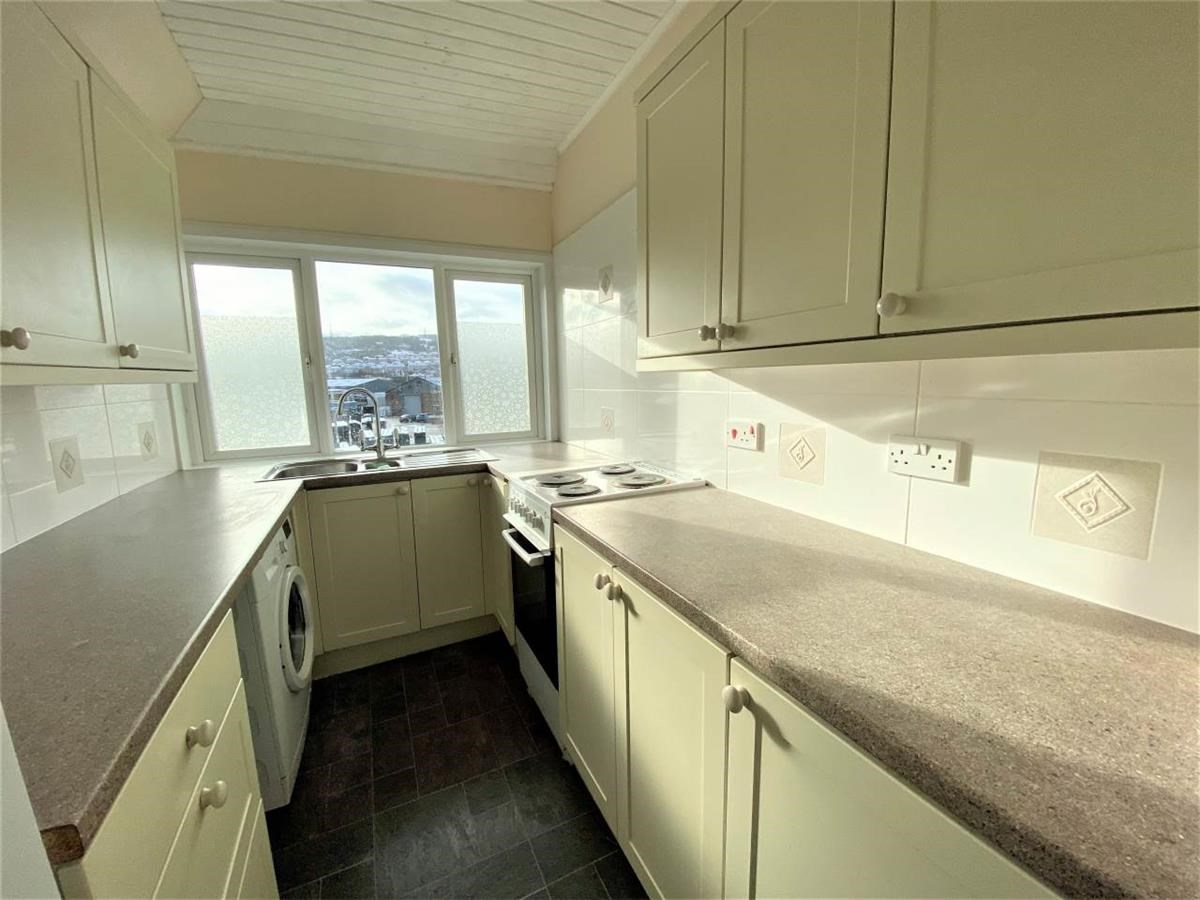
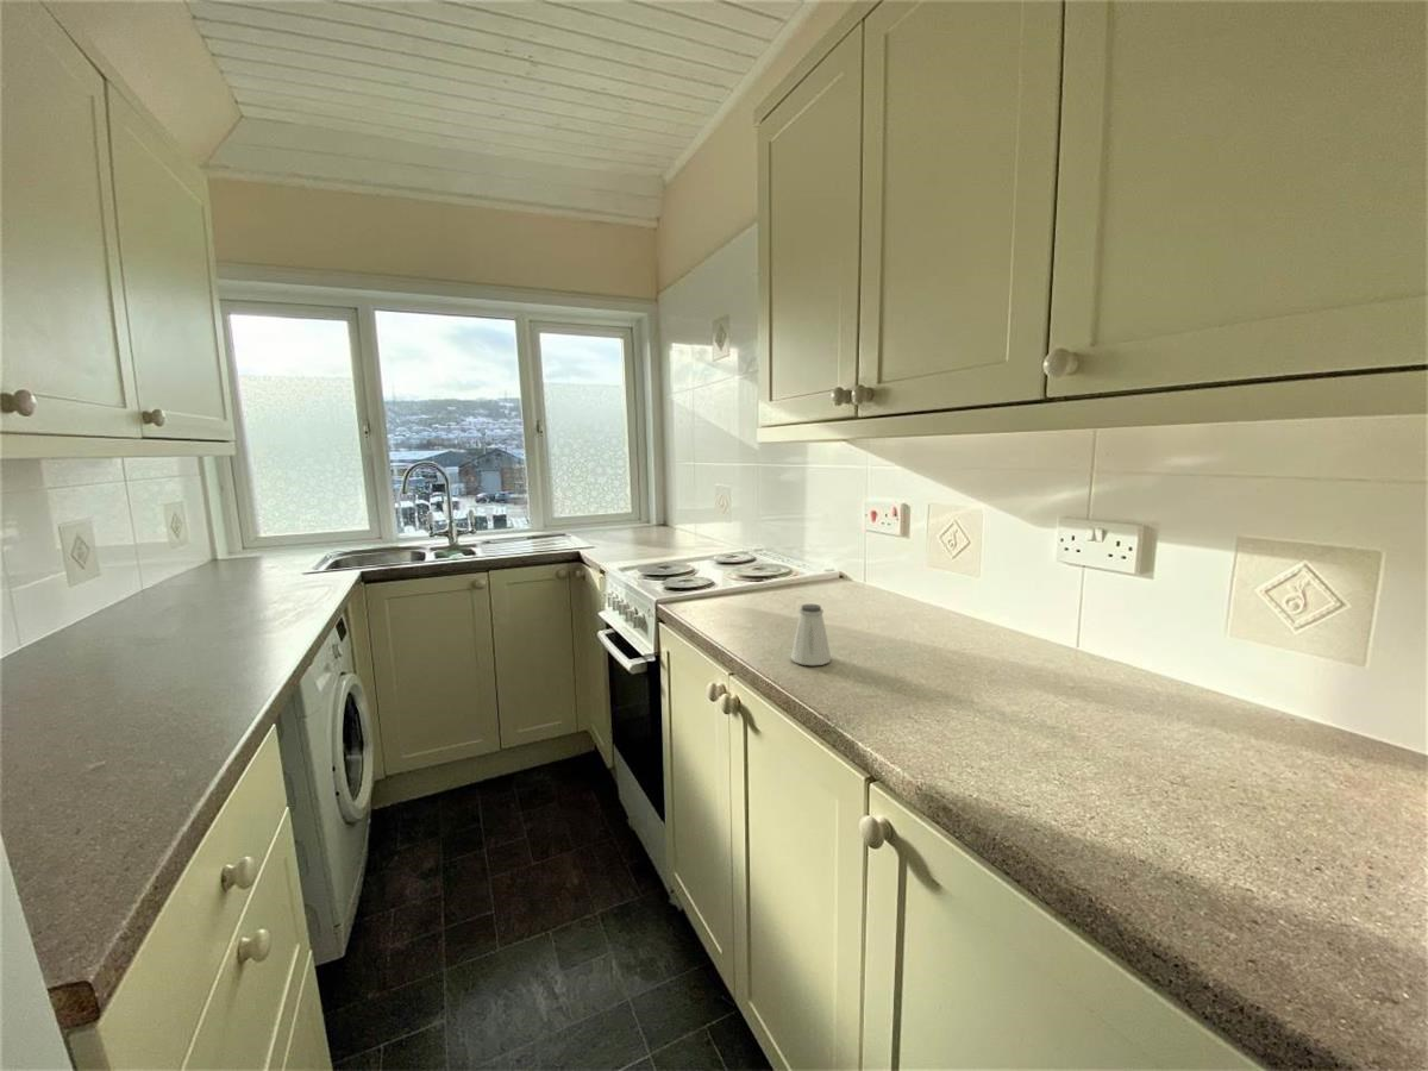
+ saltshaker (810, 632)
